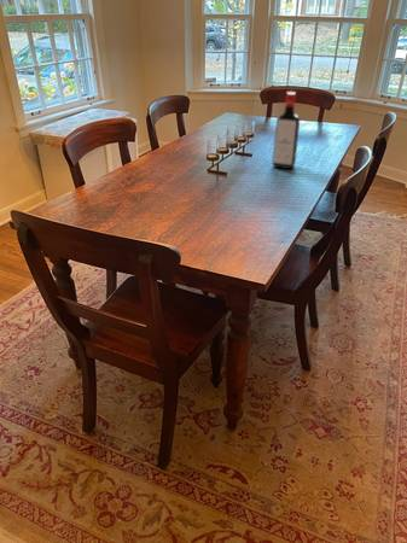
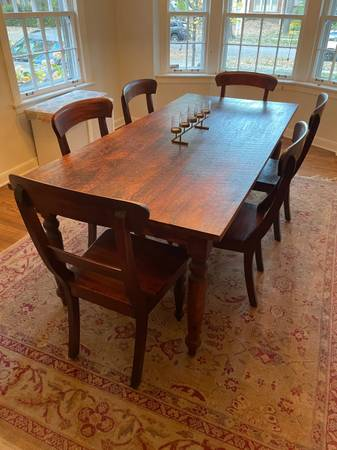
- liquor bottle (286, 130)
